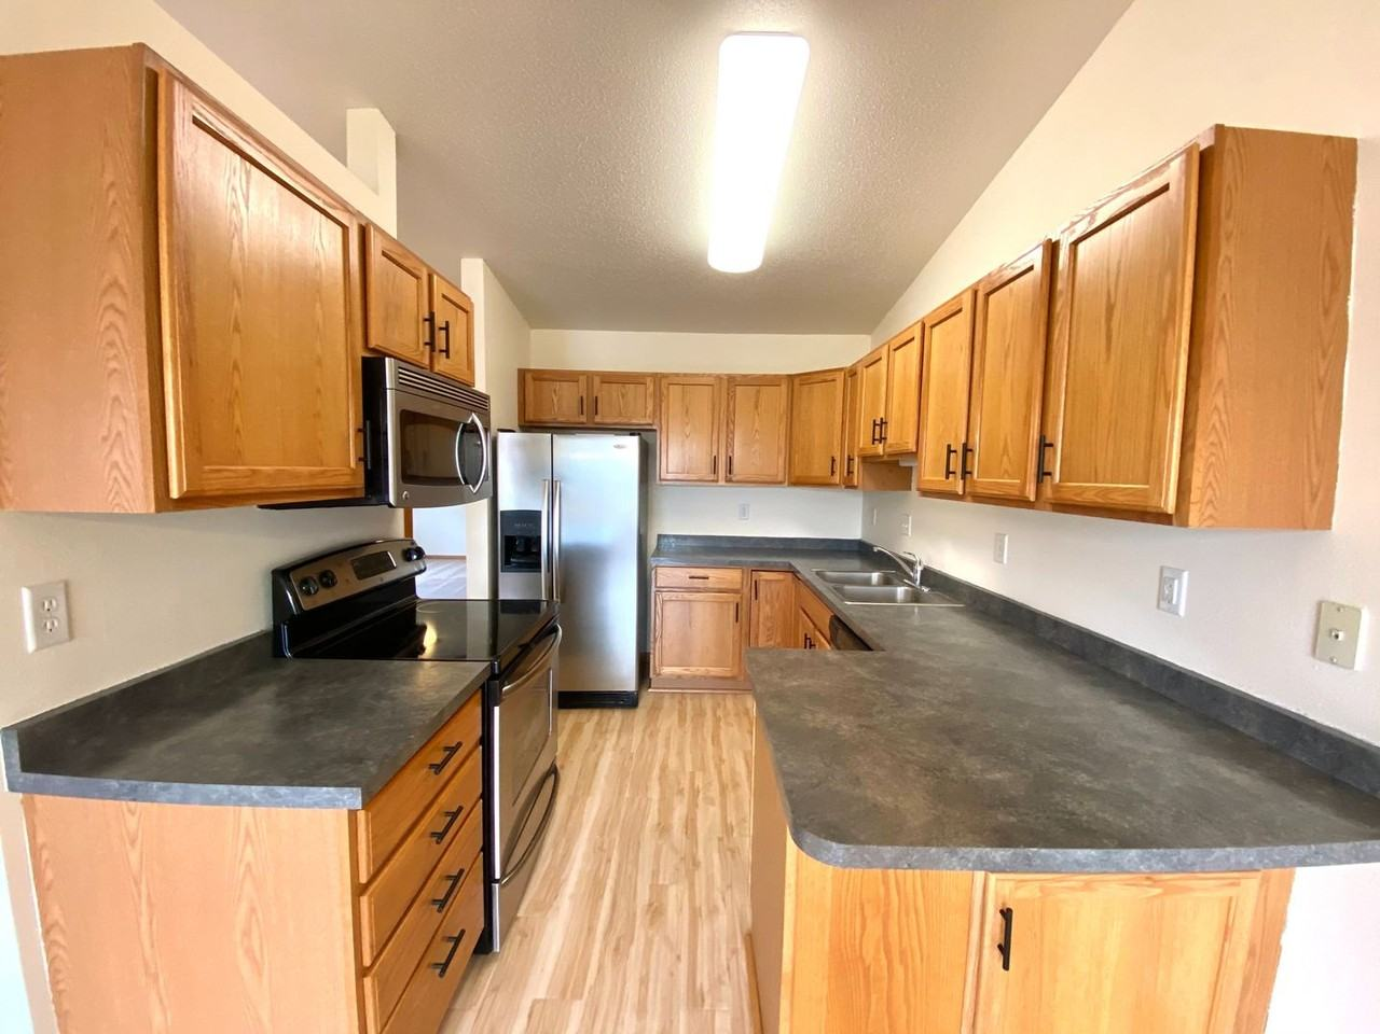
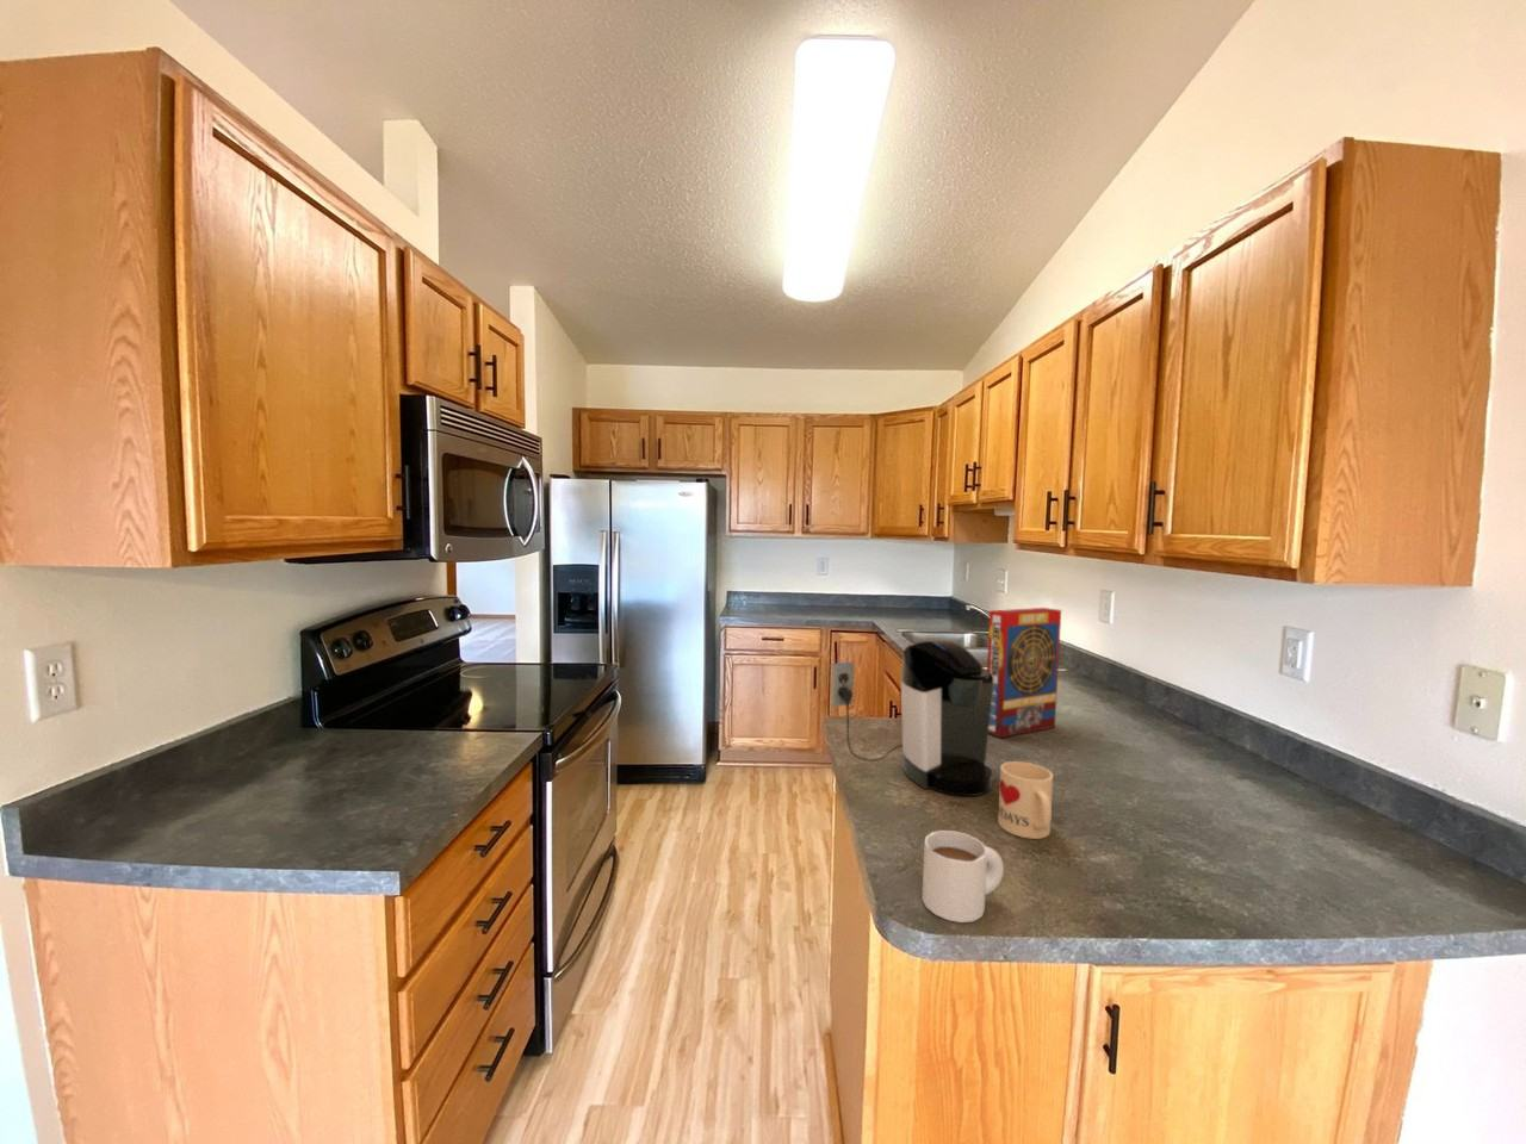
+ cereal box (1023, 669)
+ coffee maker (923, 711)
+ mug (1029, 802)
+ mug (965, 872)
